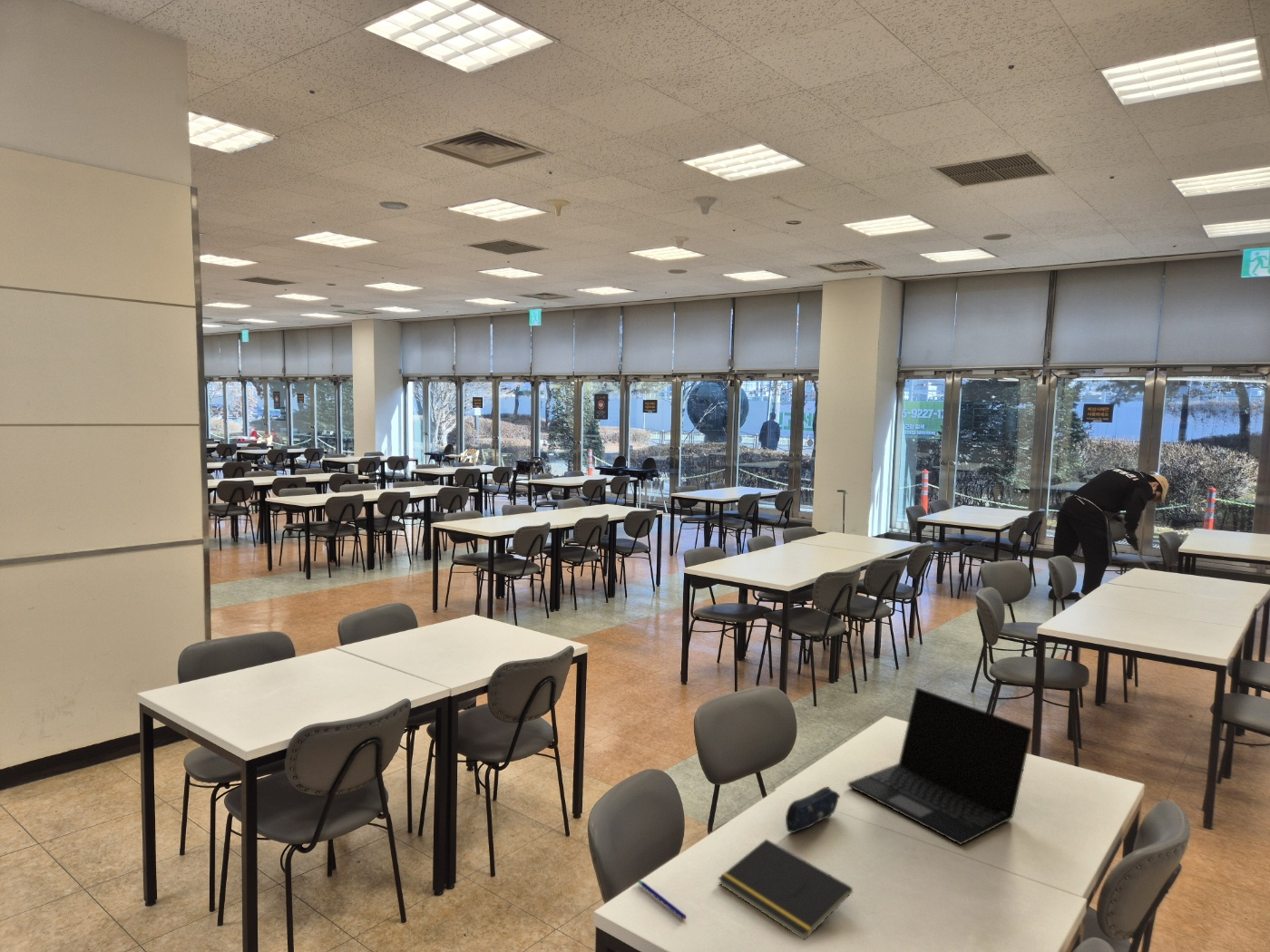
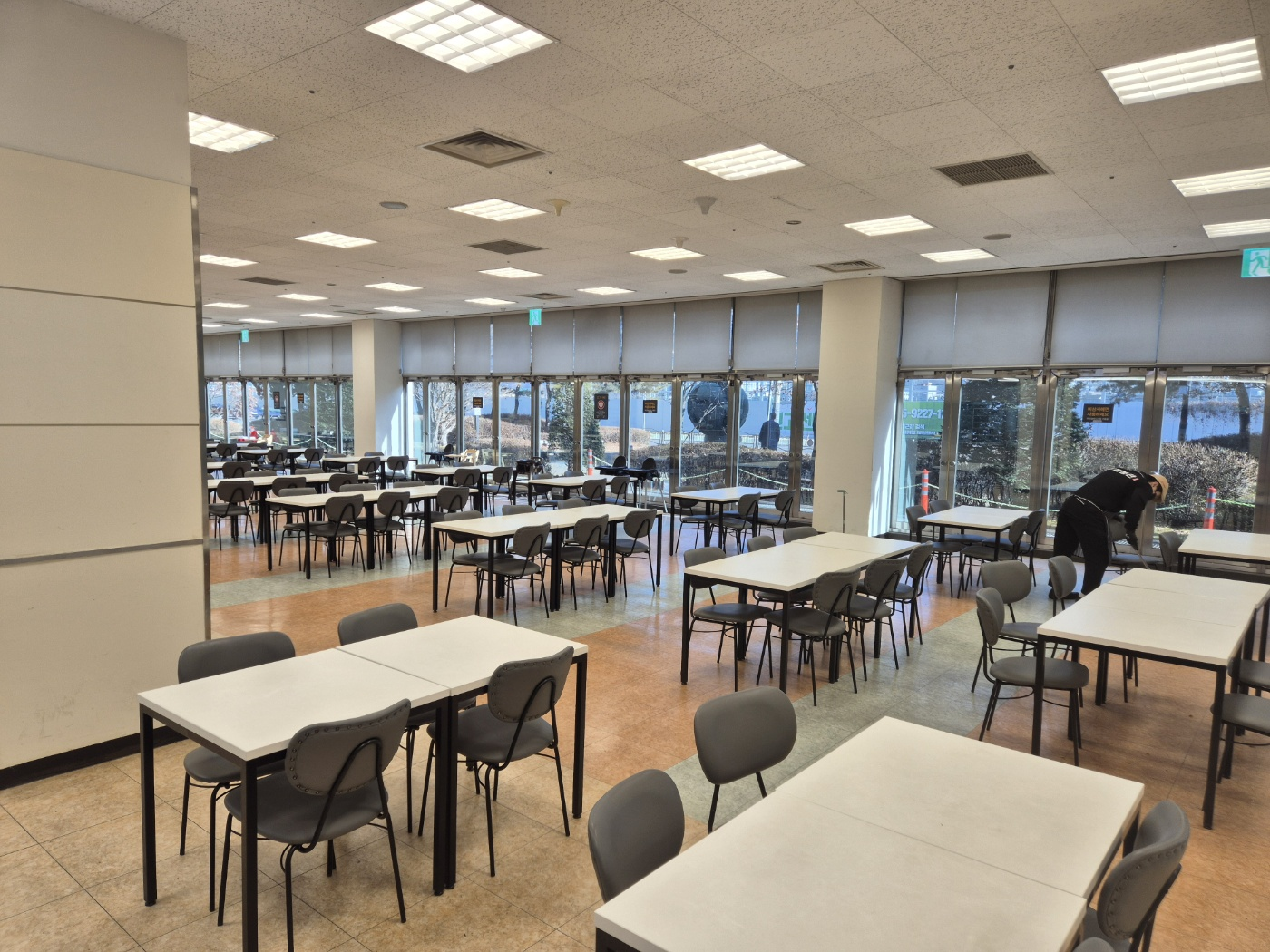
- notepad (784, 885)
- laptop (937, 758)
- pencil case (812, 809)
- pen (660, 898)
